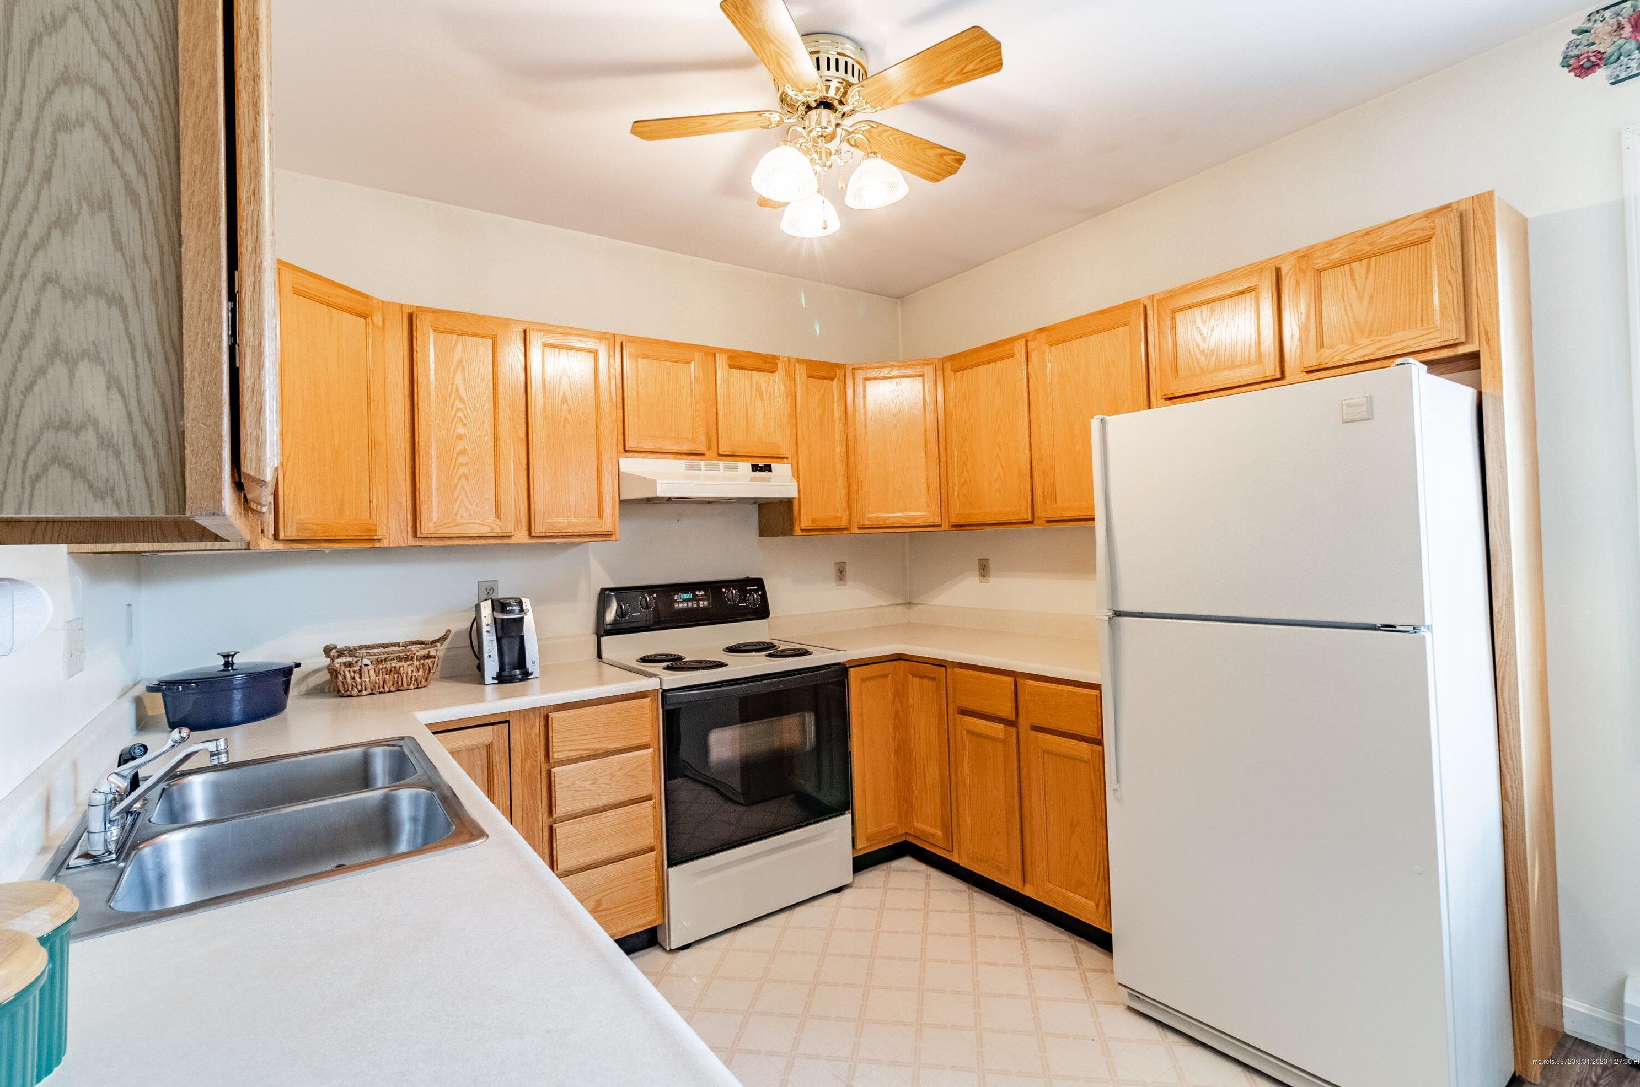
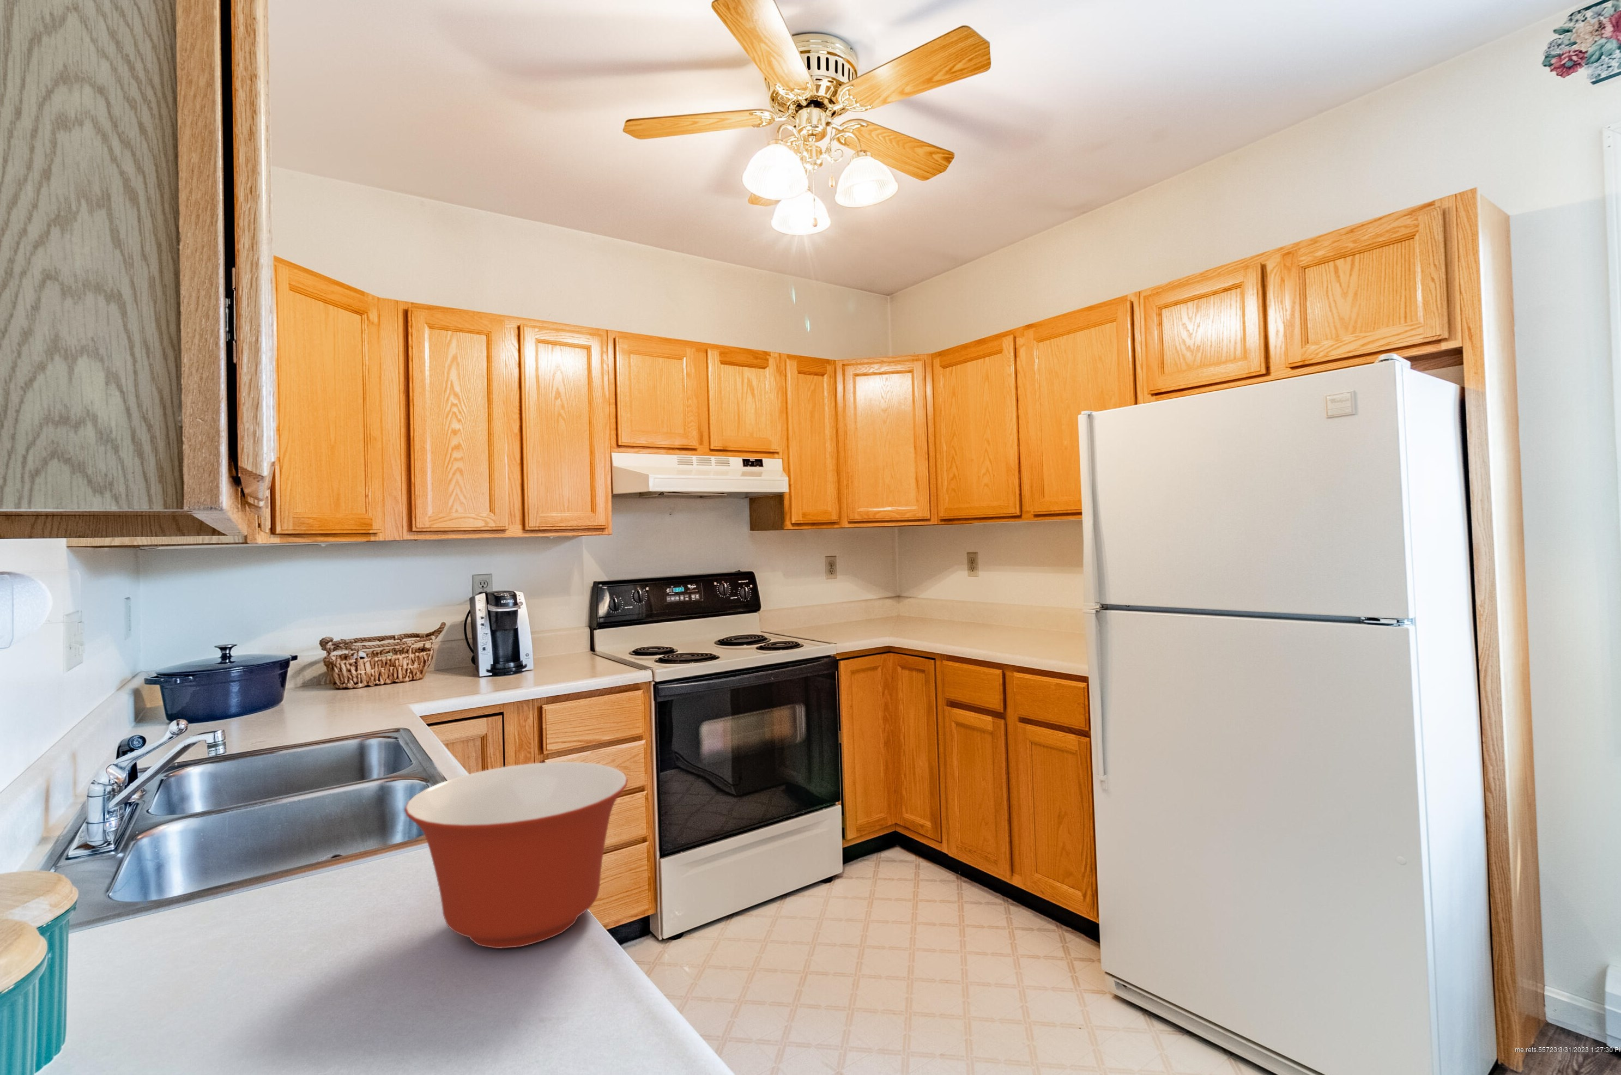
+ mixing bowl (523, 855)
